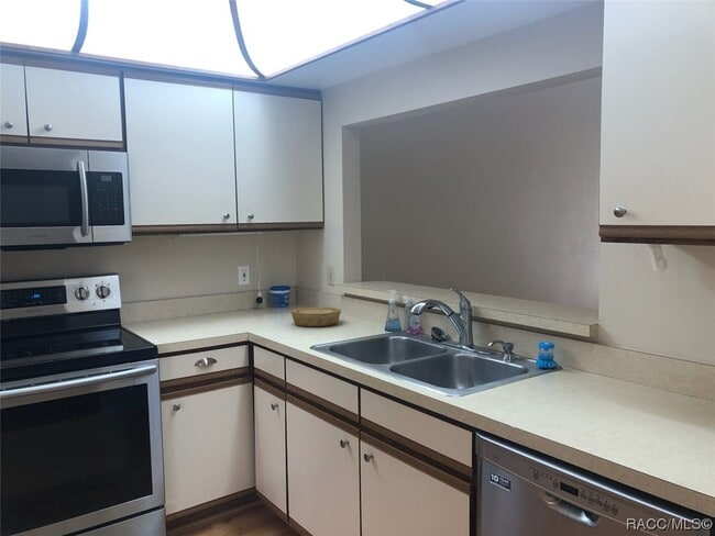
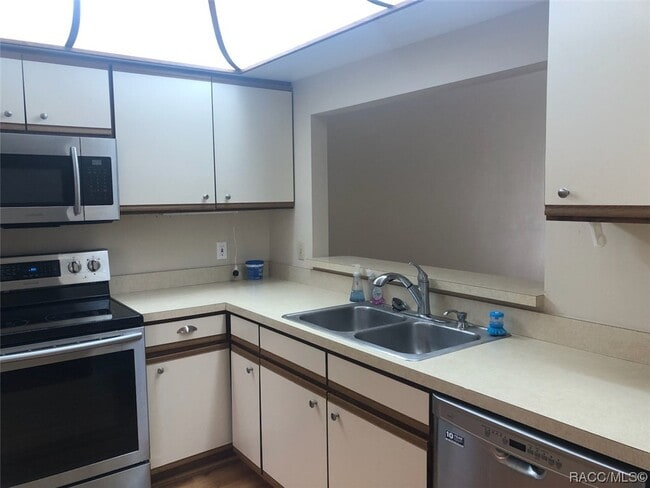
- bowl (316, 316)
